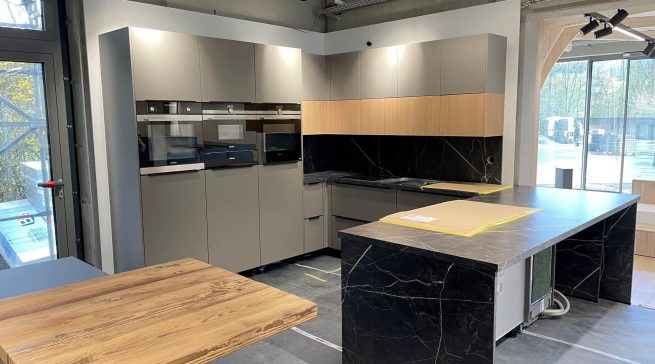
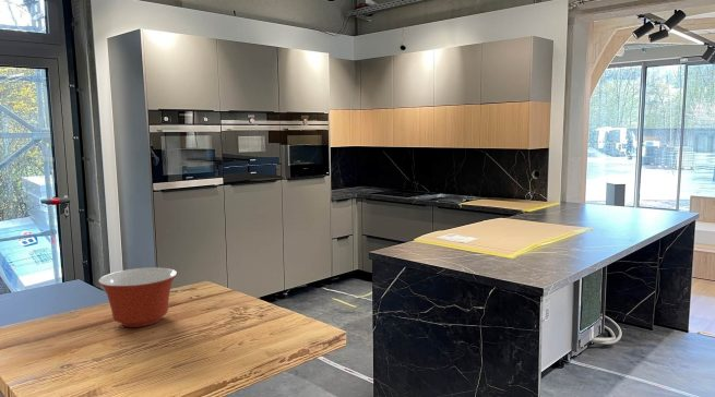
+ mixing bowl (140, 298)
